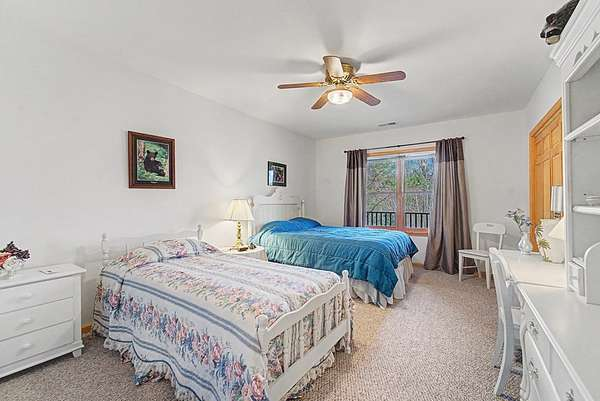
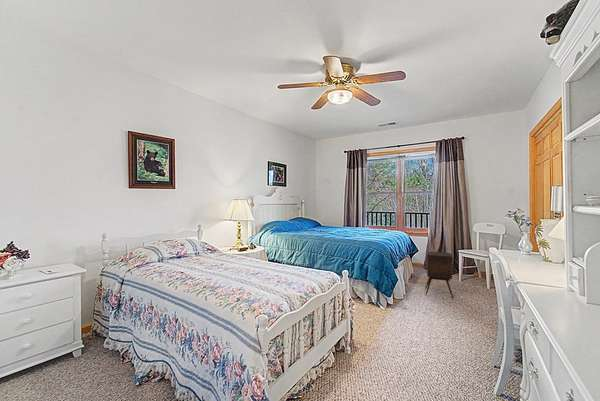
+ side table (438, 273)
